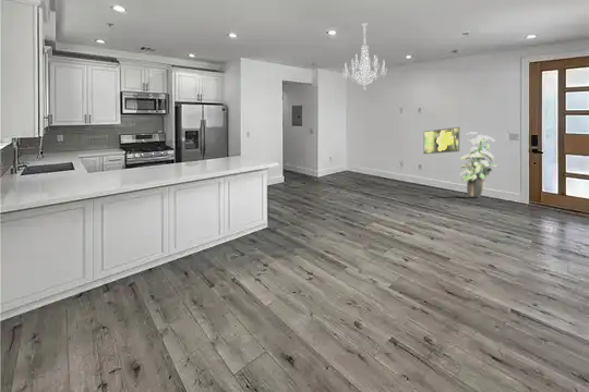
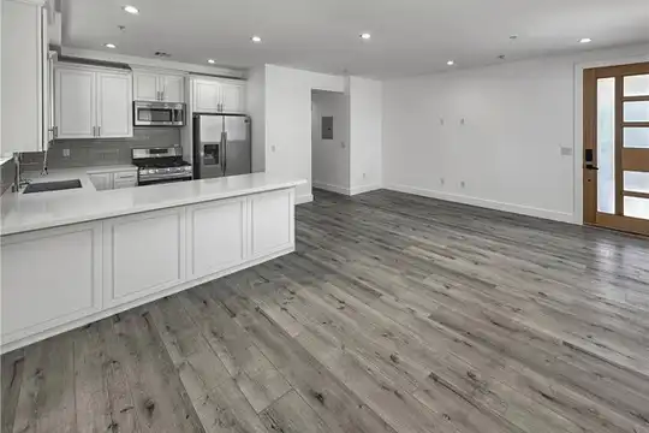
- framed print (441, 140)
- indoor plant (476, 164)
- chandelier (364, 57)
